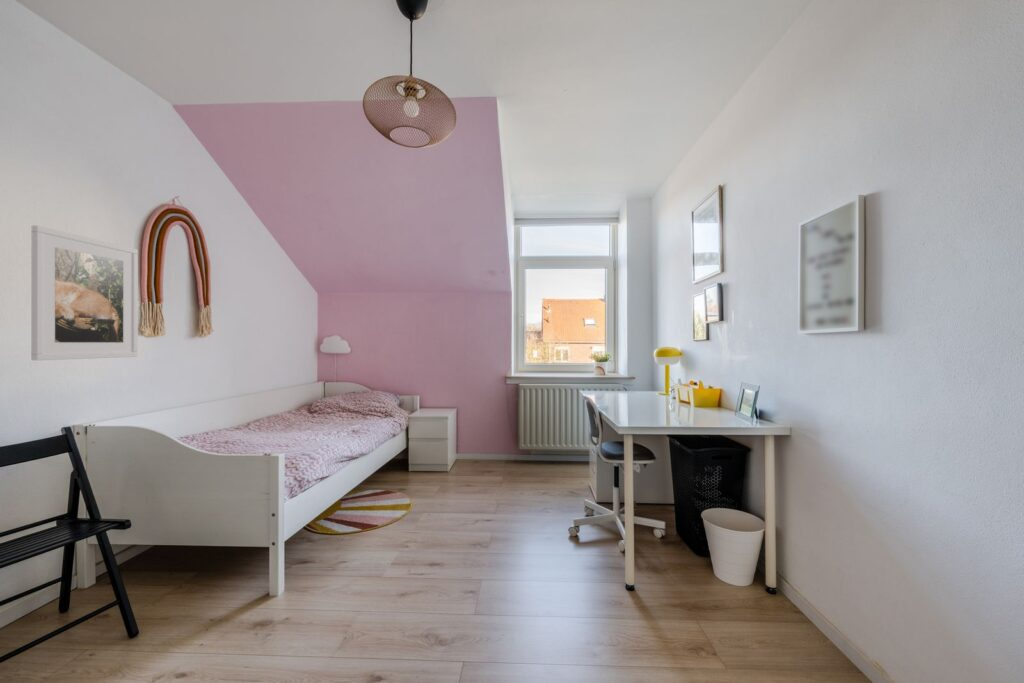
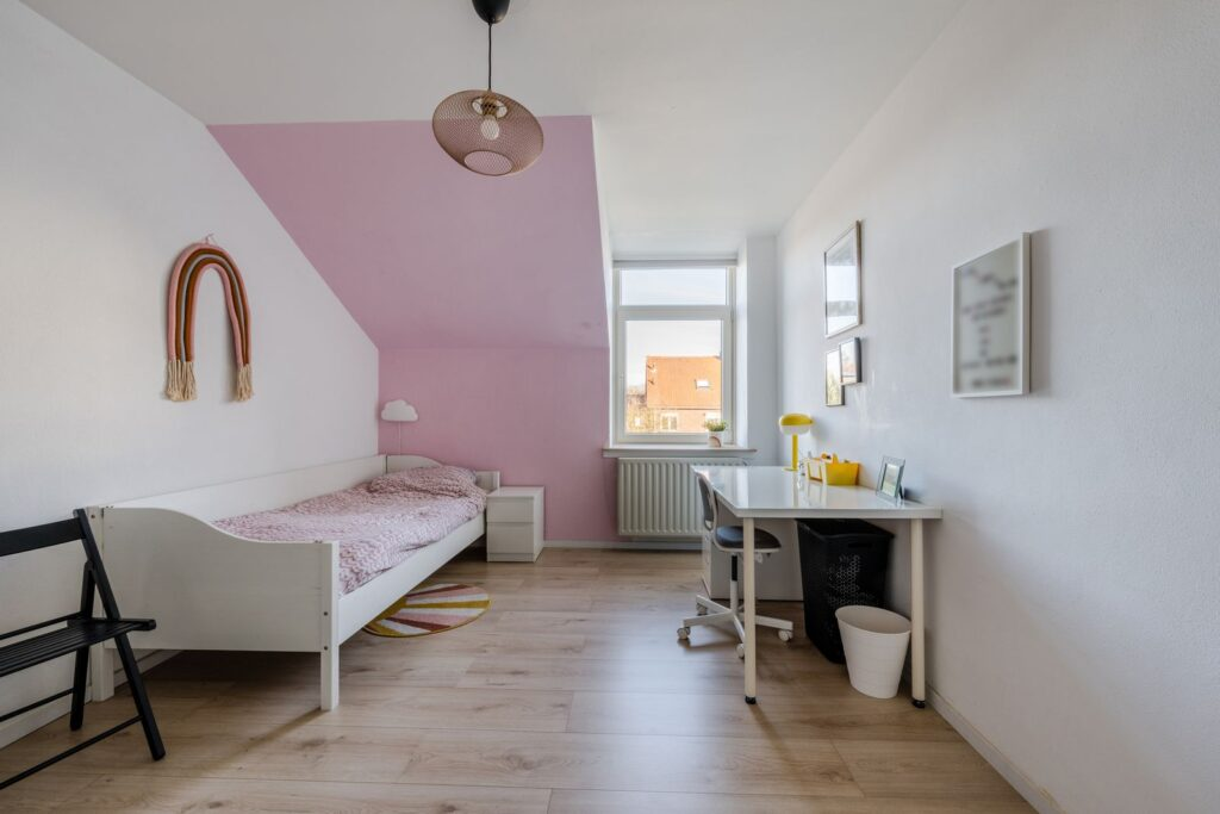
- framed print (90, 298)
